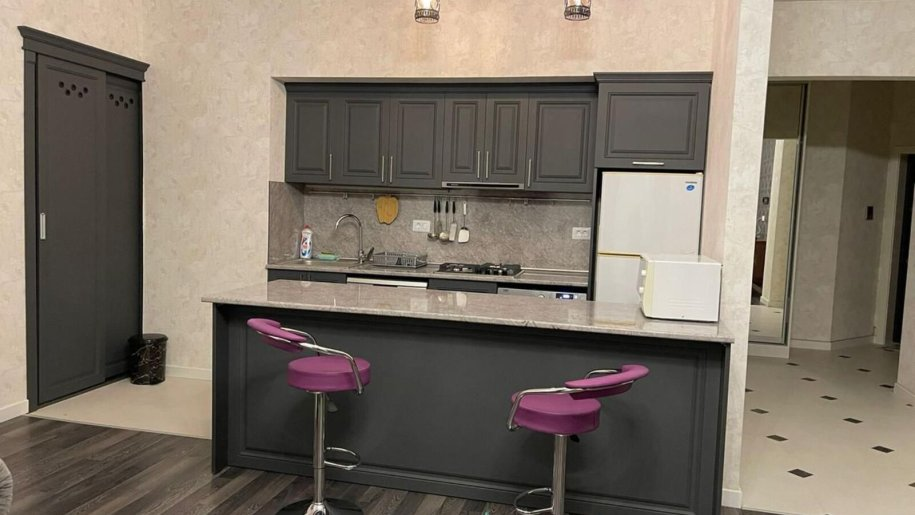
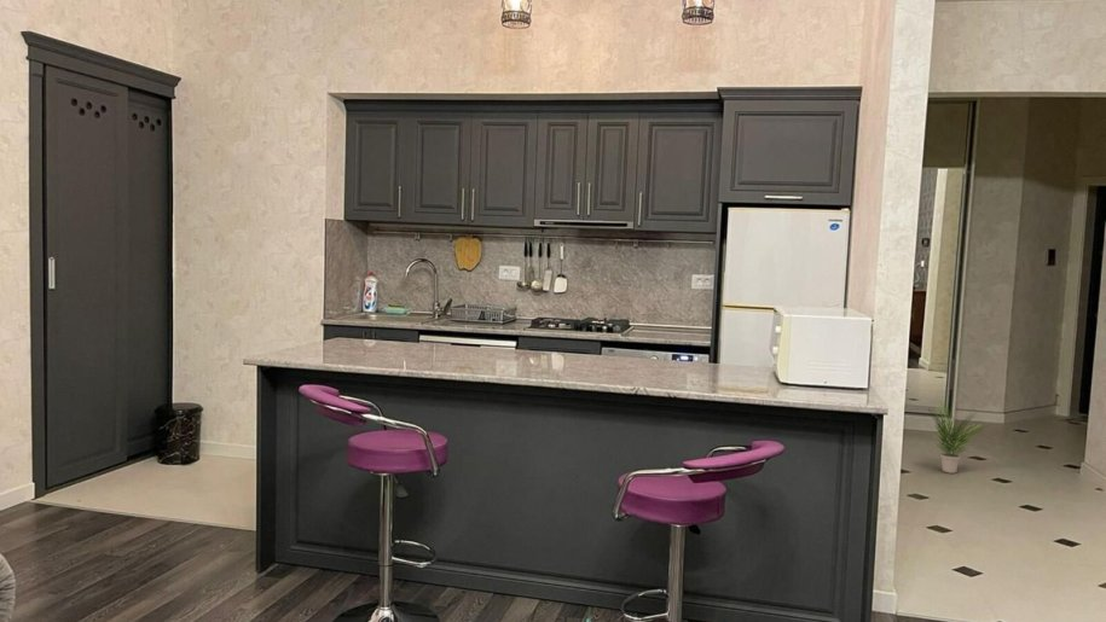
+ potted plant (950, 438)
